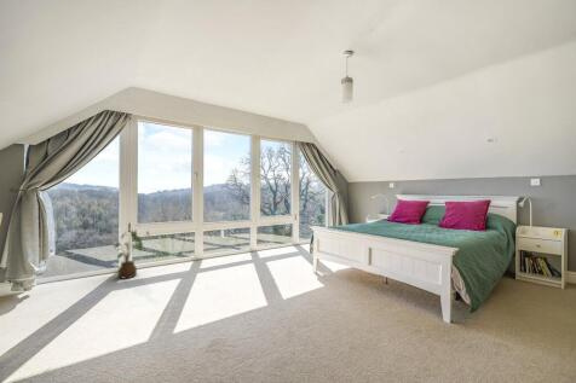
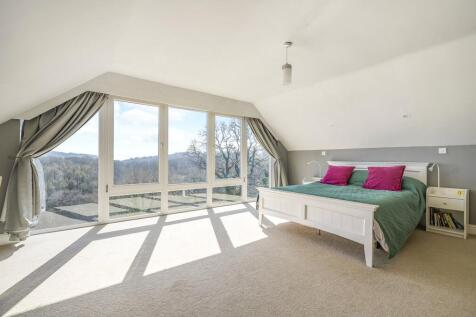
- house plant (129, 254)
